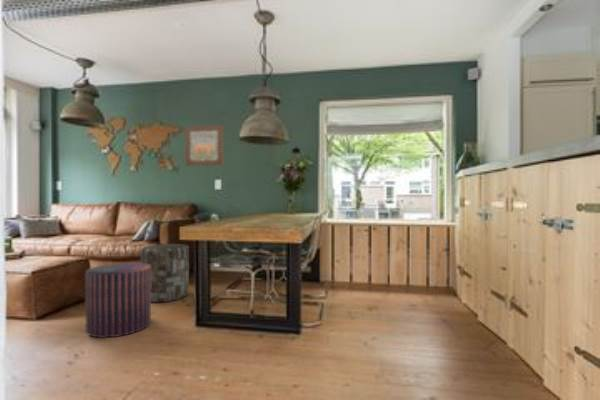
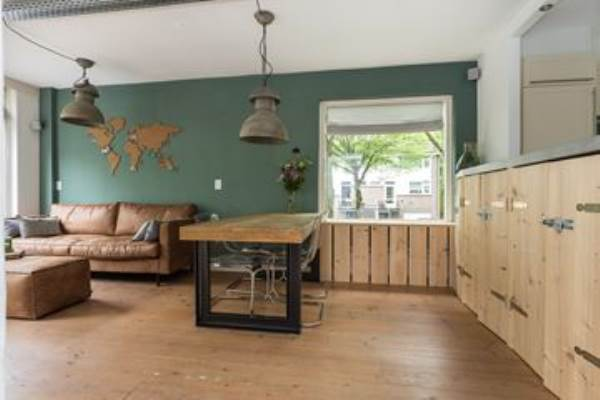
- wall art (204, 145)
- stool (119, 297)
- side table (165, 271)
